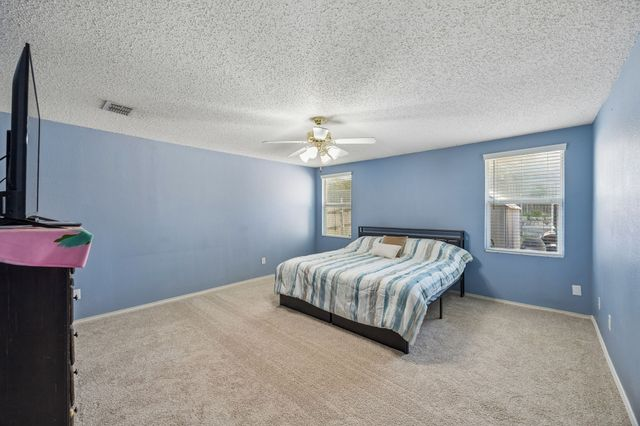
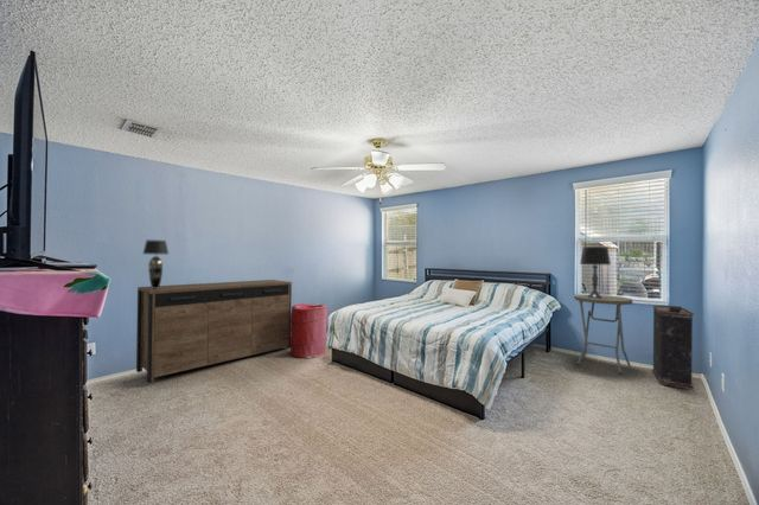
+ sideboard (222, 321)
+ side table (601, 320)
+ table lamp (594, 271)
+ laundry hamper (308, 327)
+ oil can (671, 341)
+ table lamp (155, 263)
